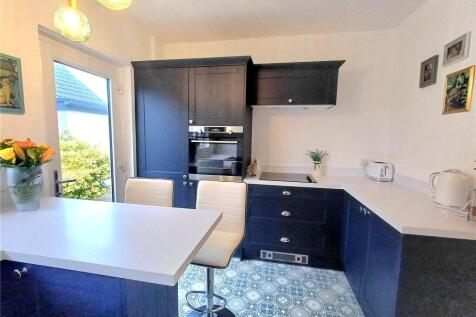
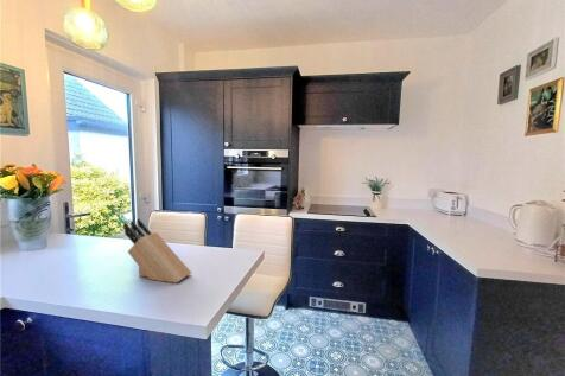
+ knife block (154, 248)
